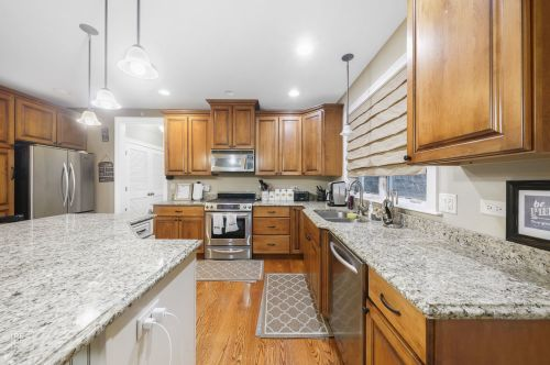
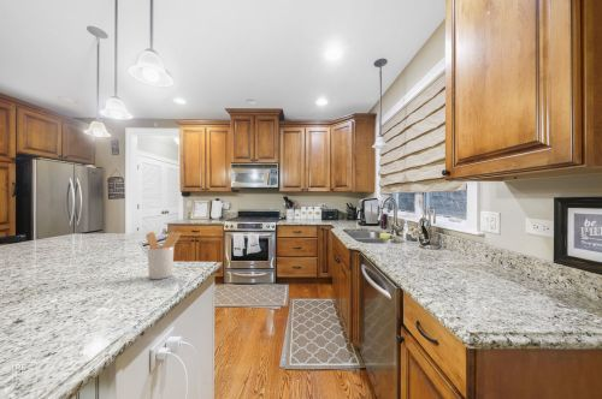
+ utensil holder (165, 252)
